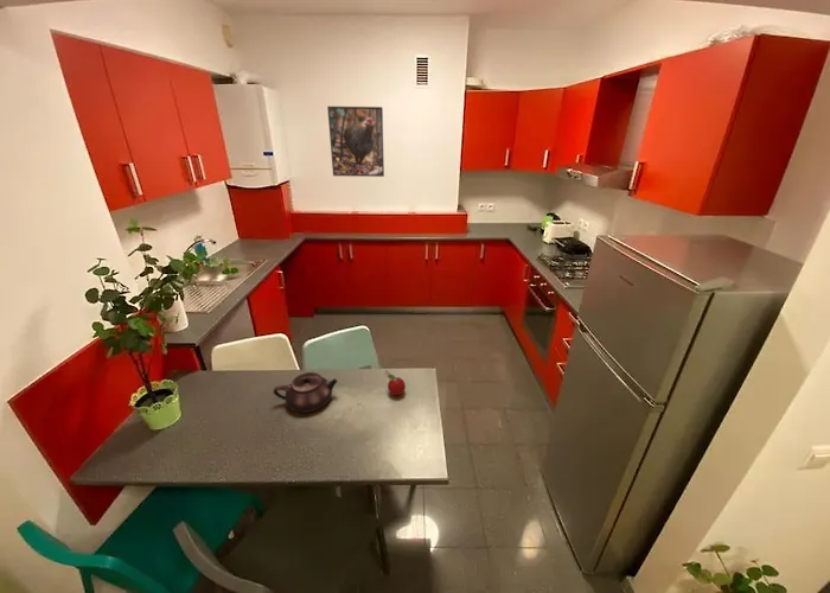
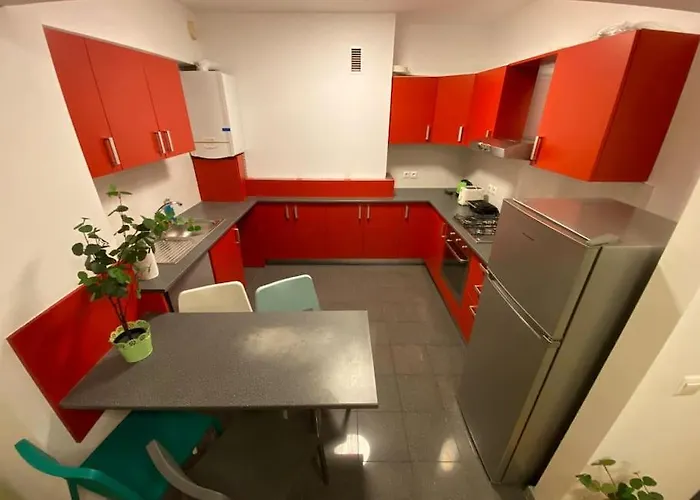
- teapot (307, 388)
- fruit (394, 383)
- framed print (357, 142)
